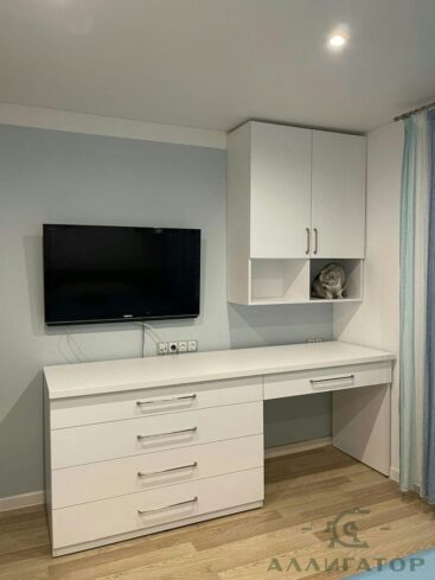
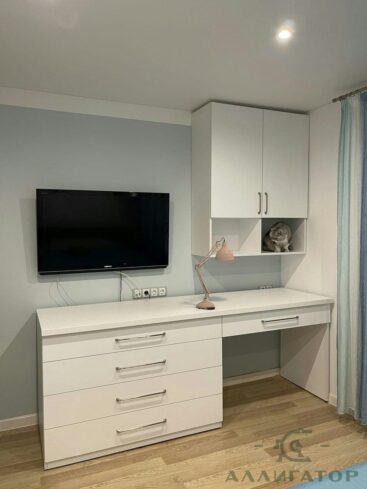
+ desk lamp (219, 260)
